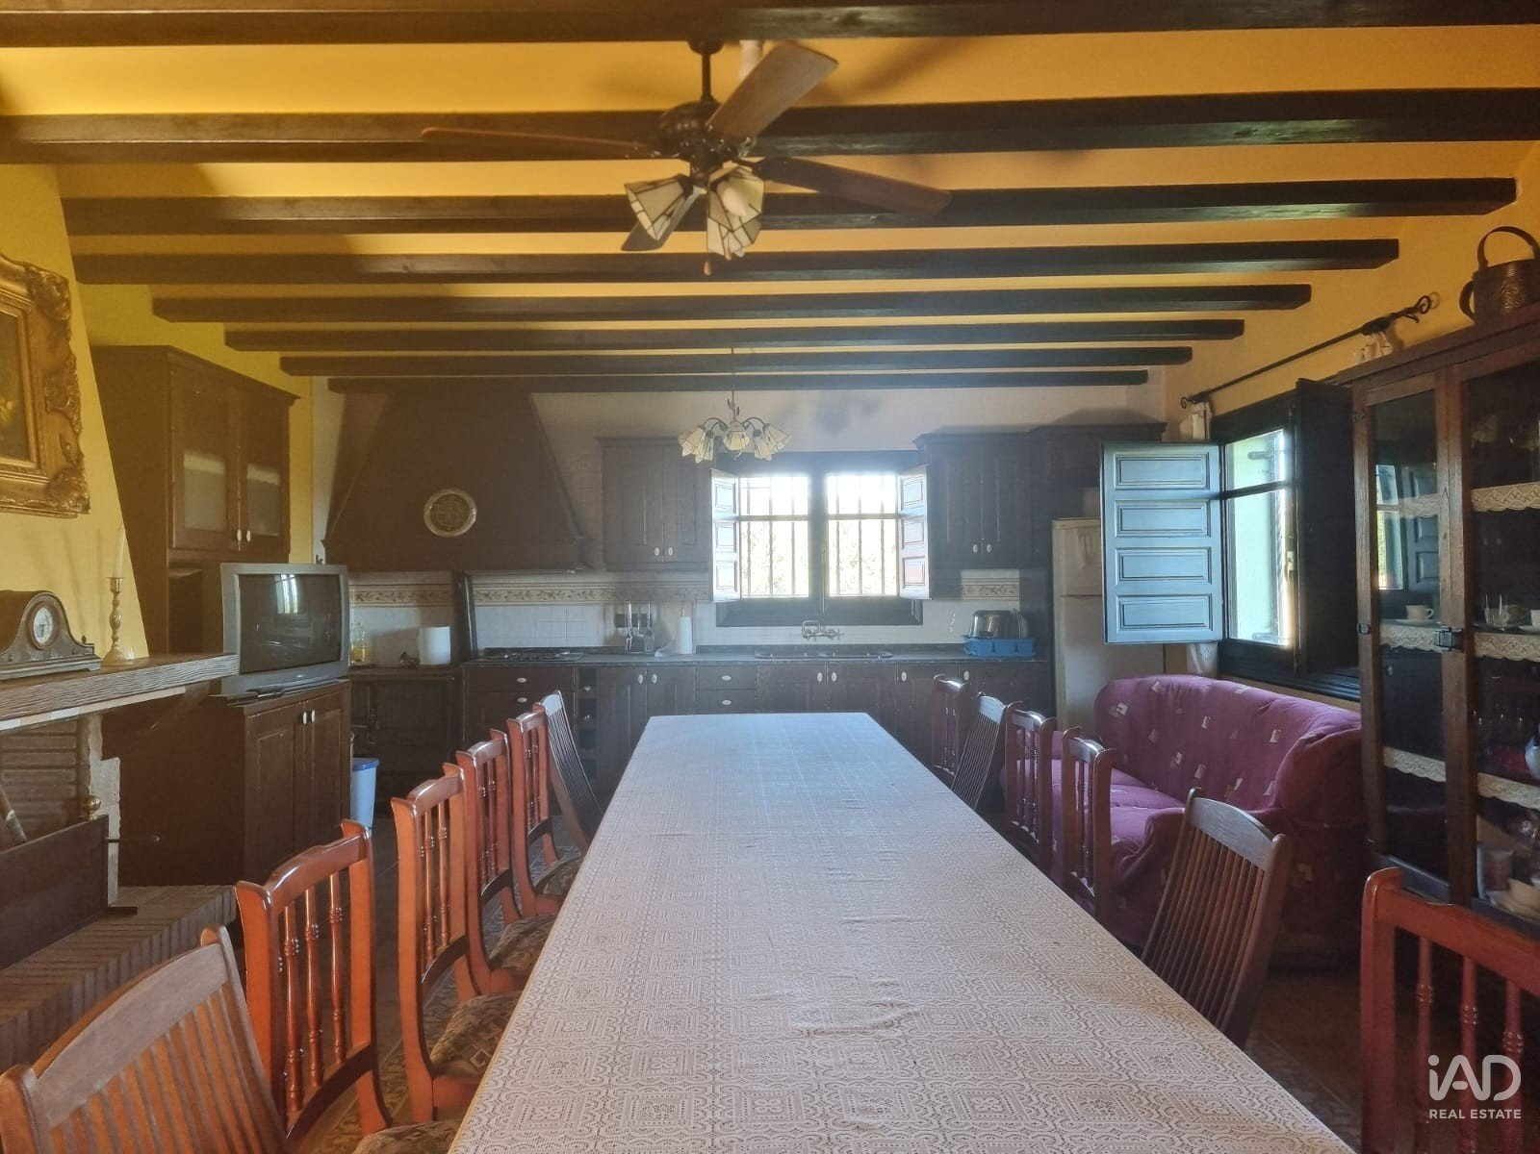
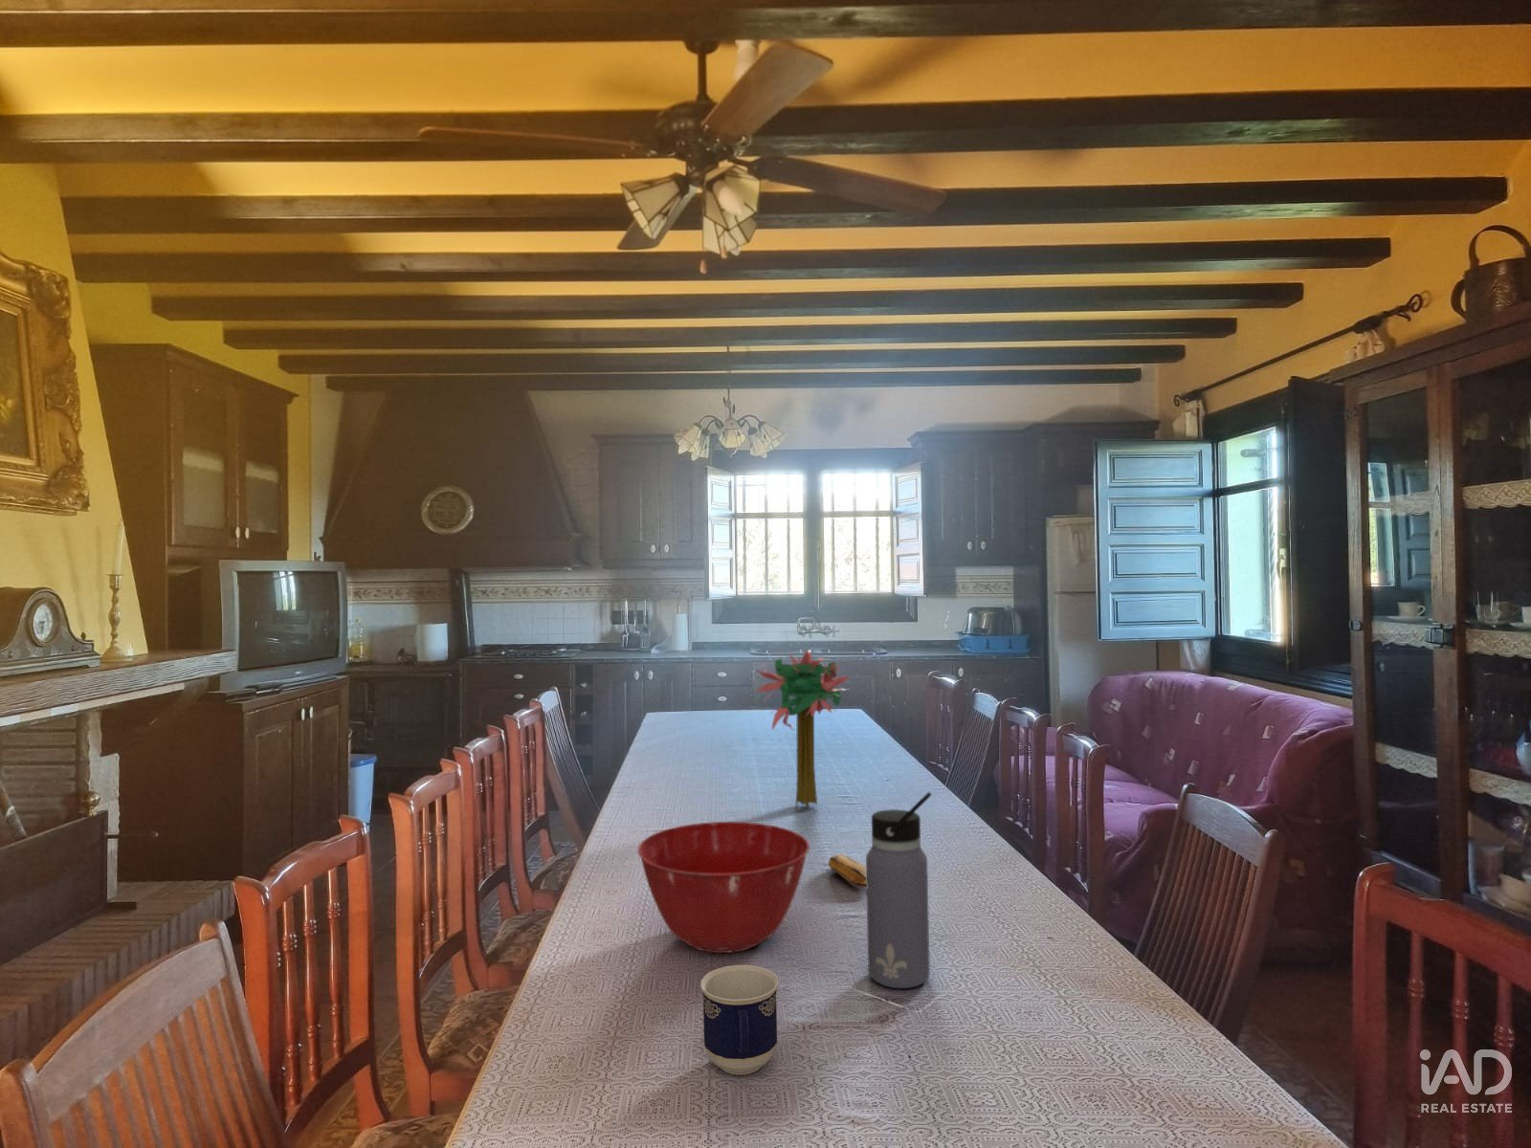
+ flower bouquet (810, 730)
+ cup (740, 1027)
+ mixing bowl (725, 890)
+ banana (847, 866)
+ water bottle (899, 883)
